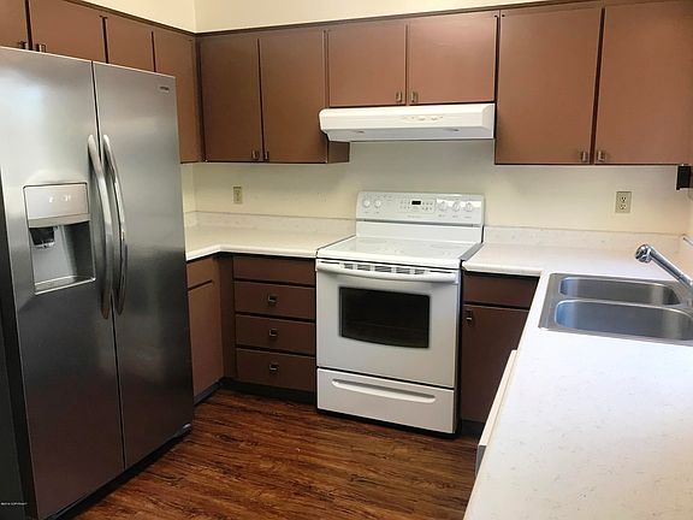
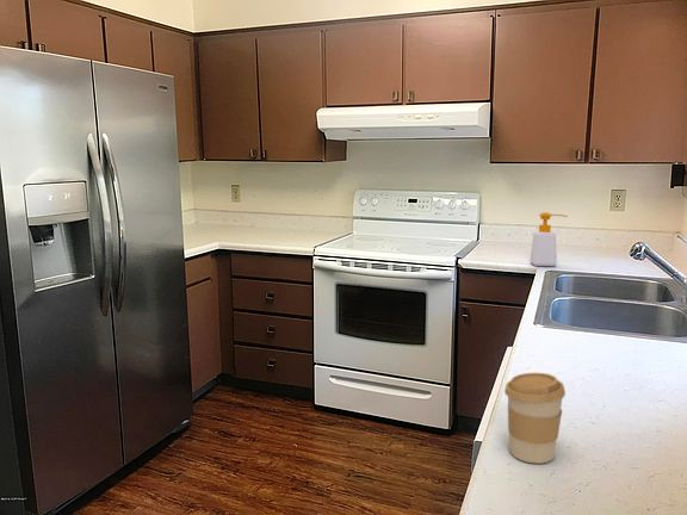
+ soap bottle (549, 238)
+ coffee cup (533, 415)
